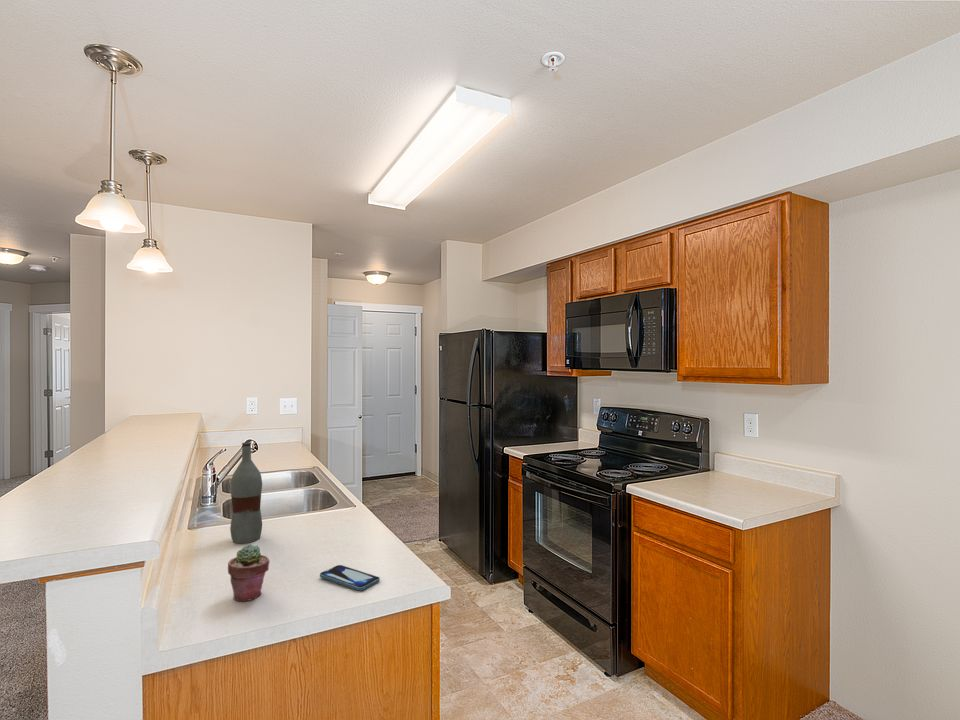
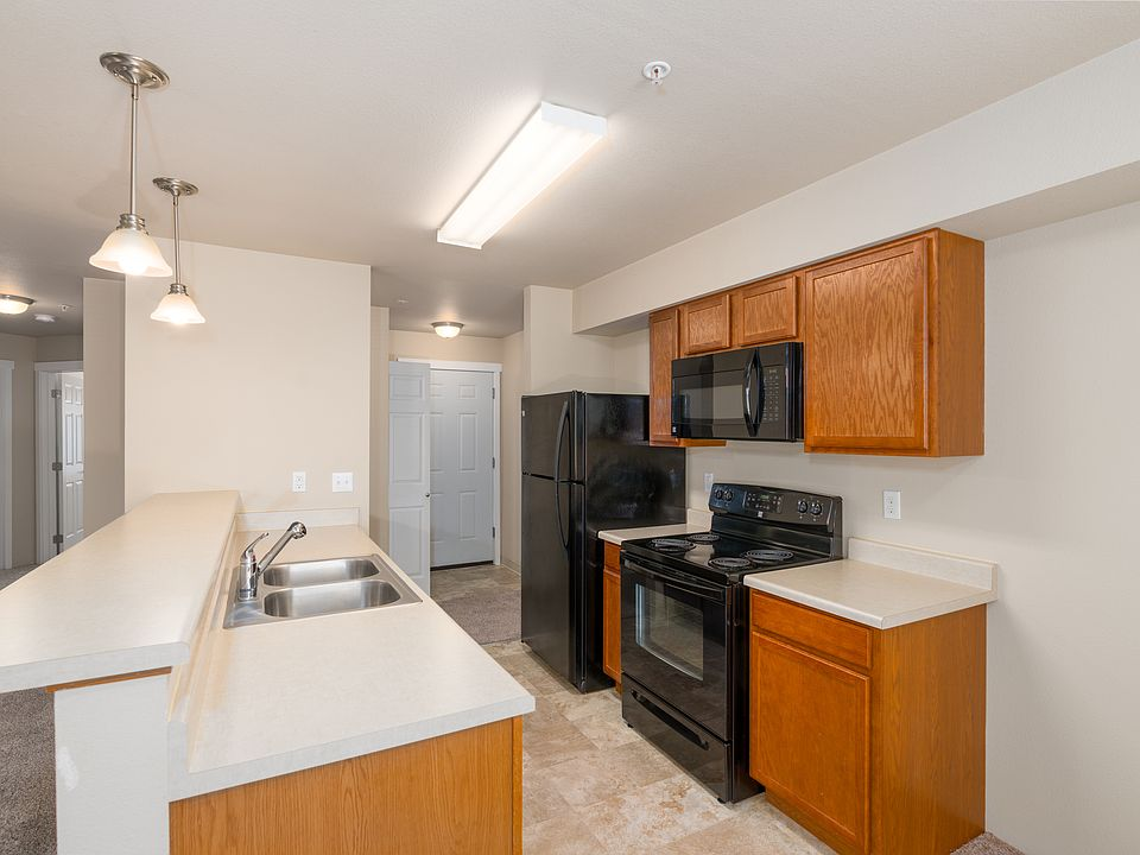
- bottle (246, 490)
- potted succulent (248, 570)
- smartphone (349, 577)
